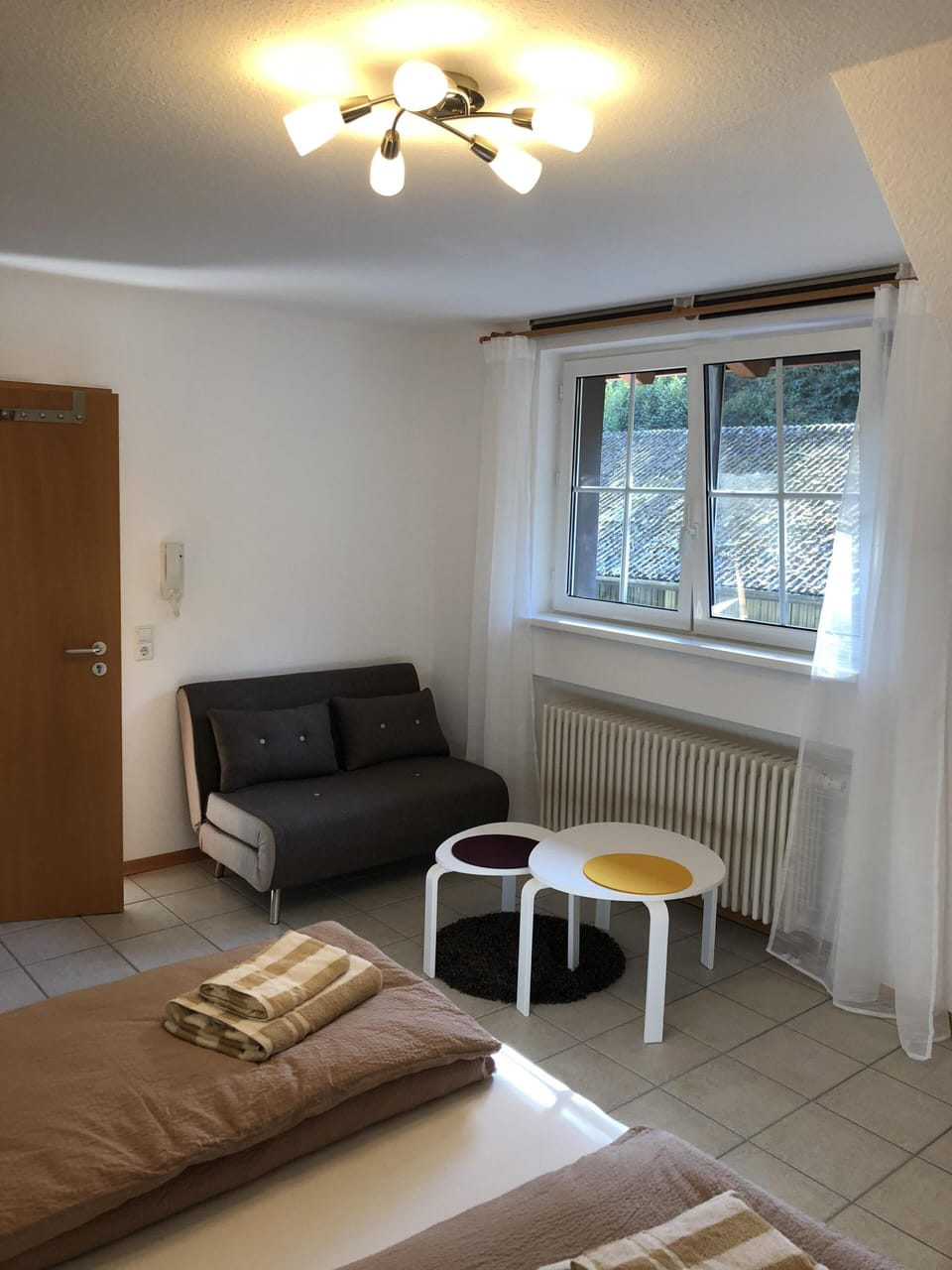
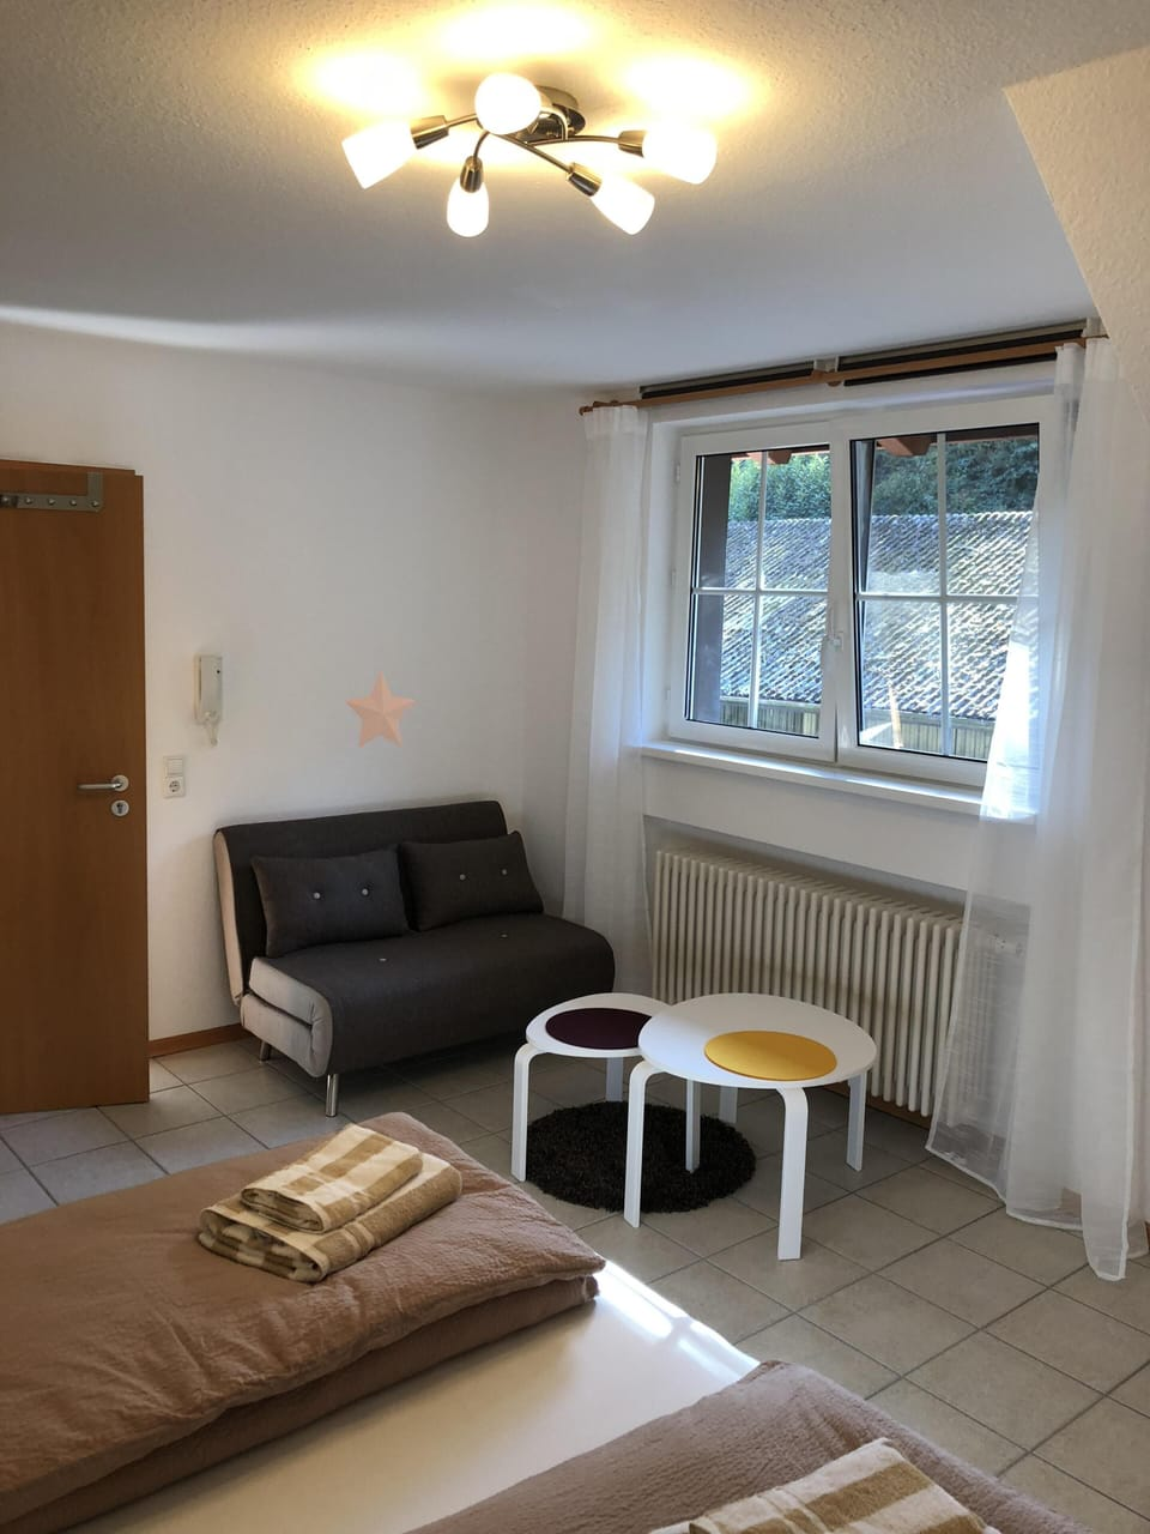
+ decorative star (379, 708)
